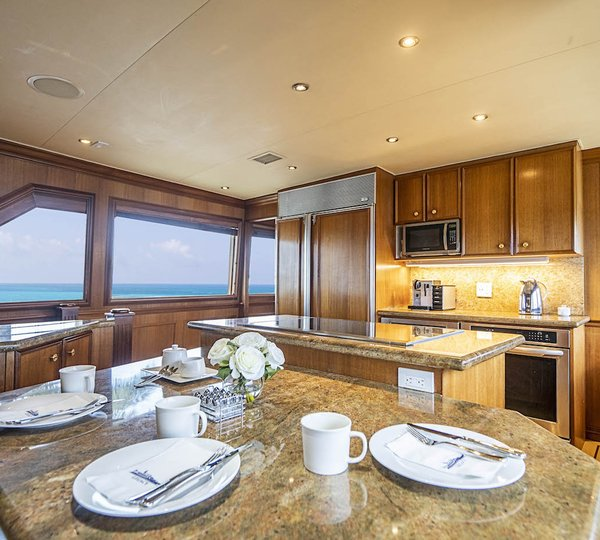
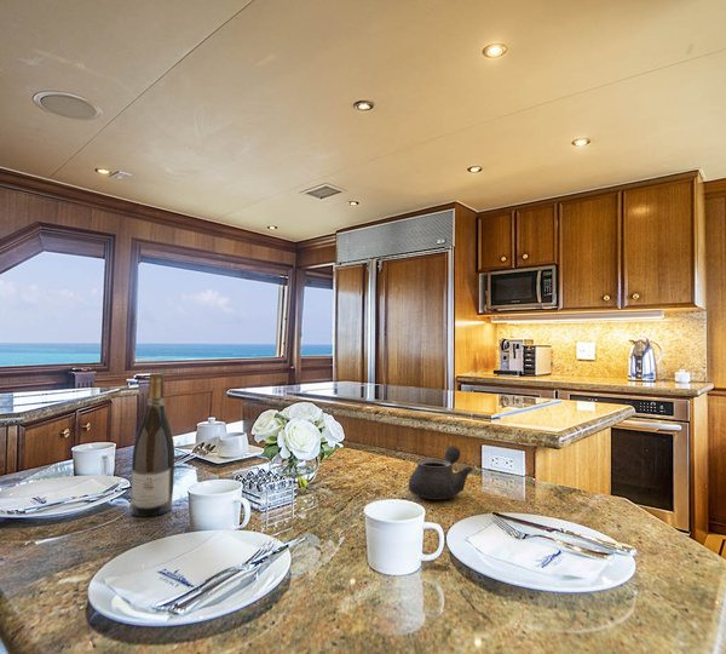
+ wine bottle (154, 441)
+ teapot (443, 471)
